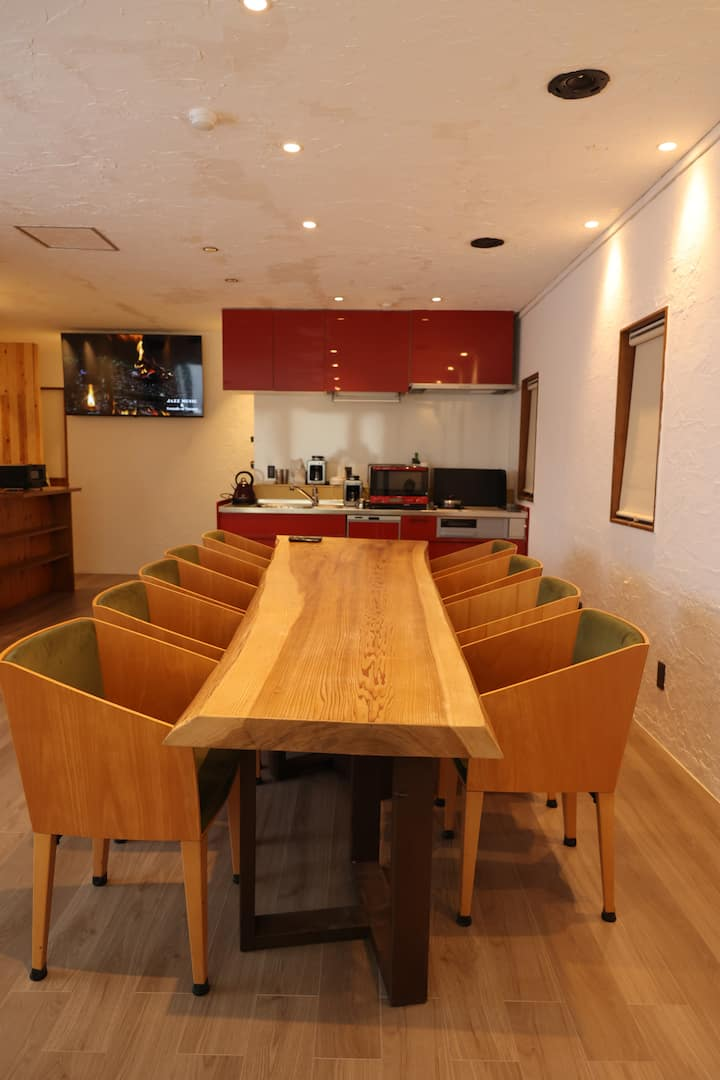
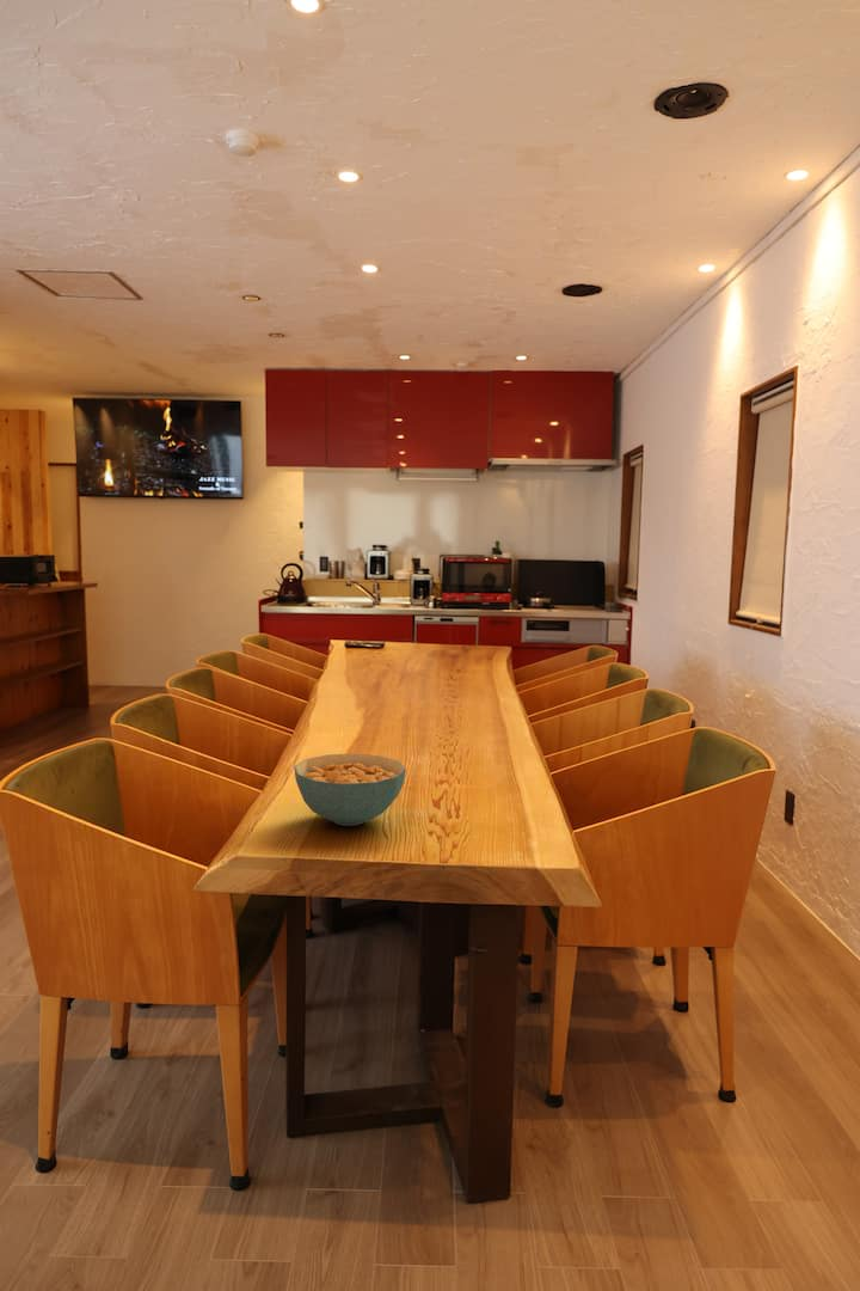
+ cereal bowl (349, 794)
